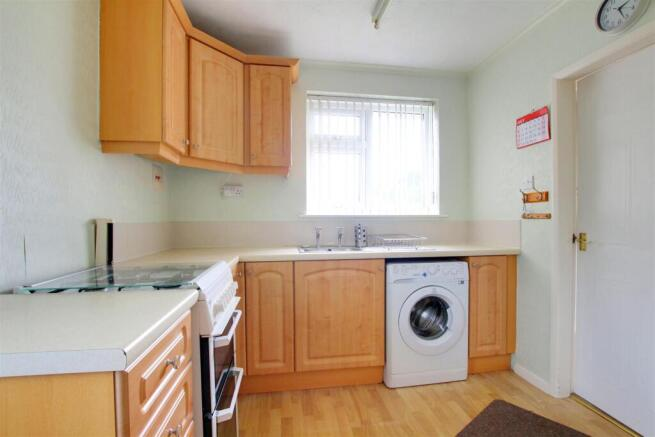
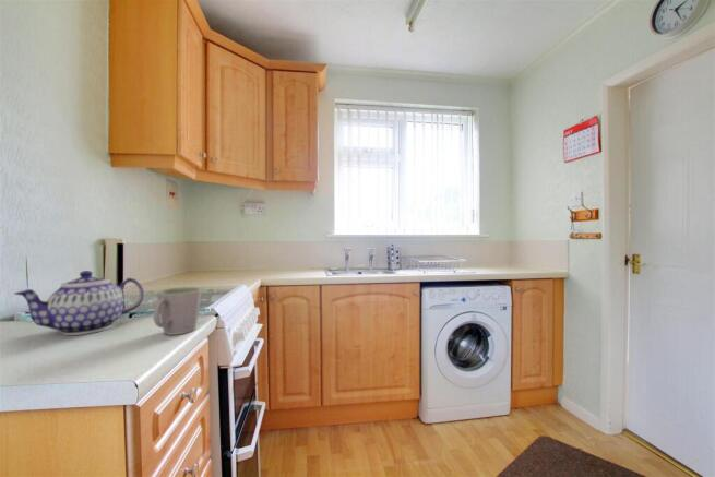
+ mug (175, 312)
+ teapot (86, 299)
